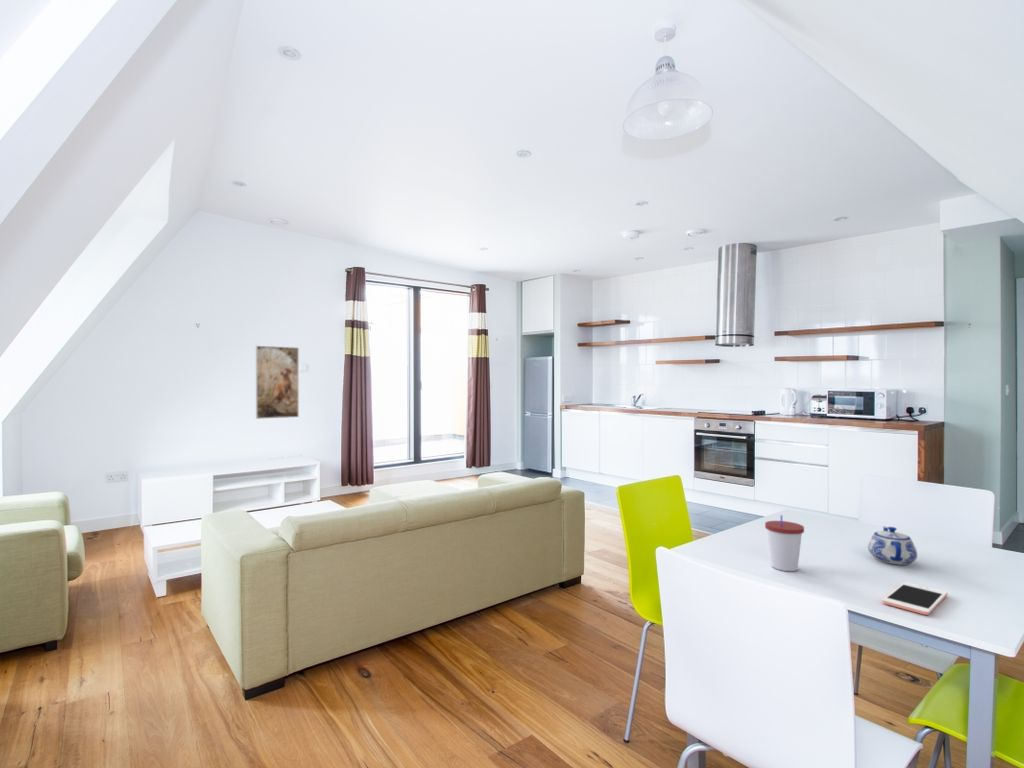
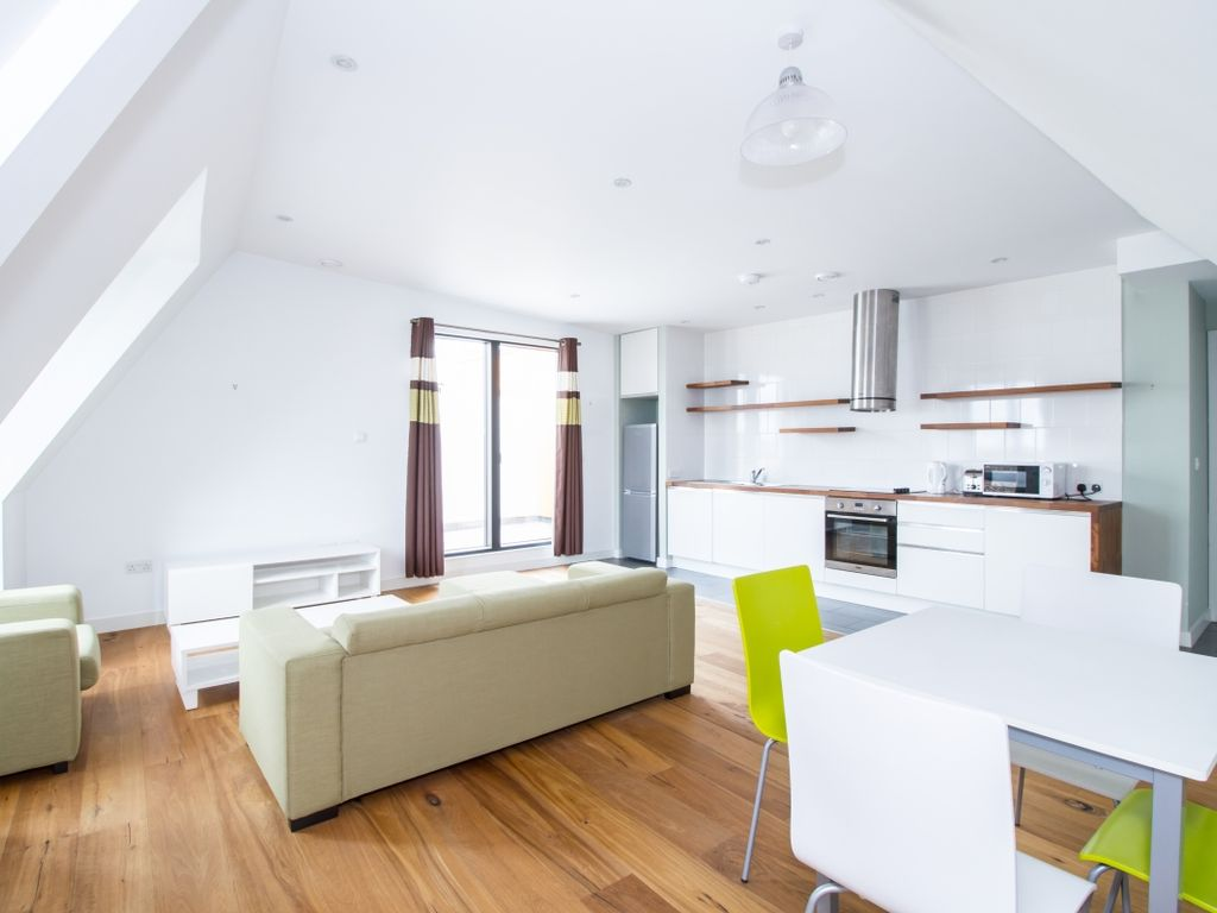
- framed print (277, 382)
- cell phone (915, 597)
- cup (784, 540)
- teapot (891, 543)
